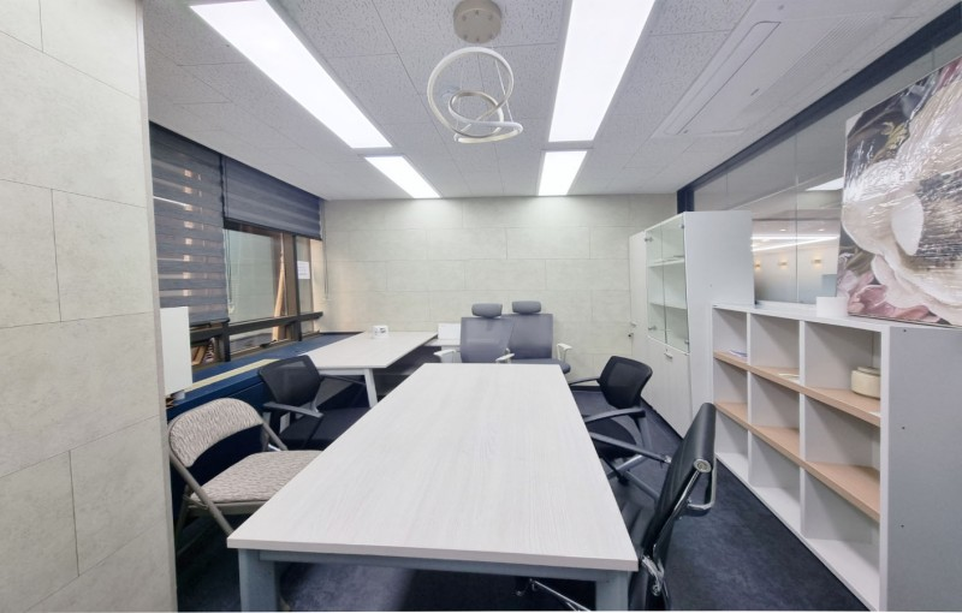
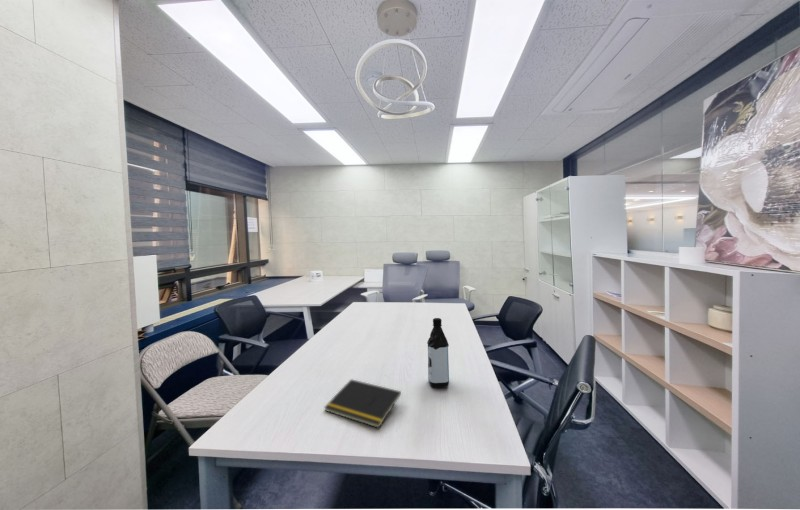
+ water bottle (437, 351)
+ notepad (363, 400)
